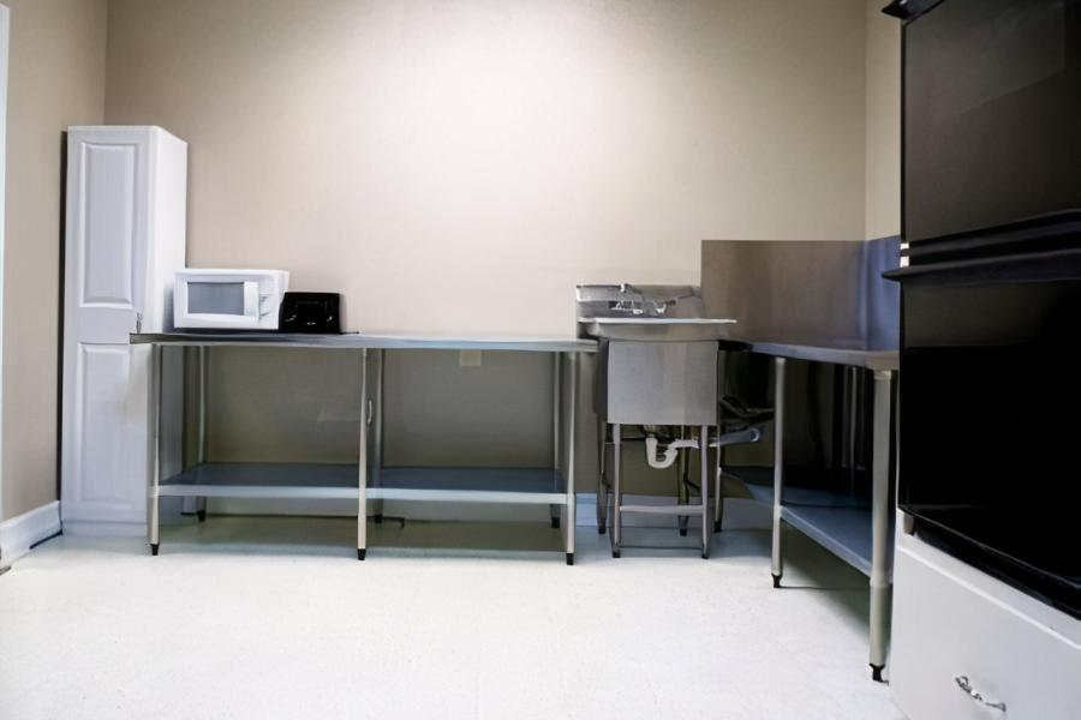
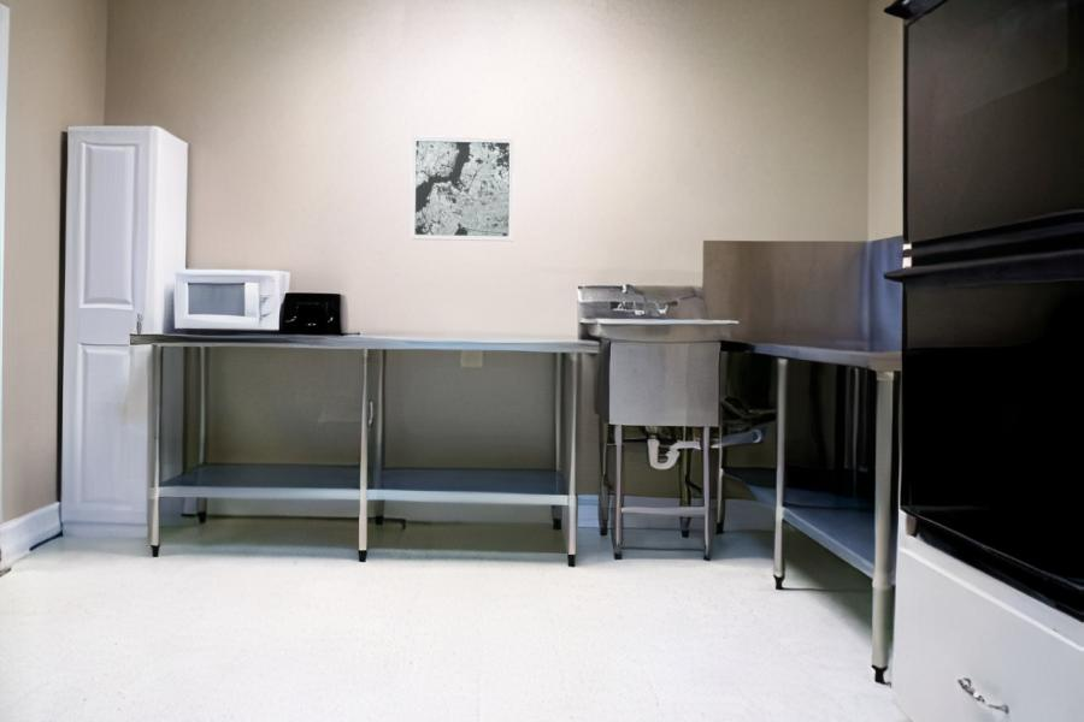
+ wall art (463, 189)
